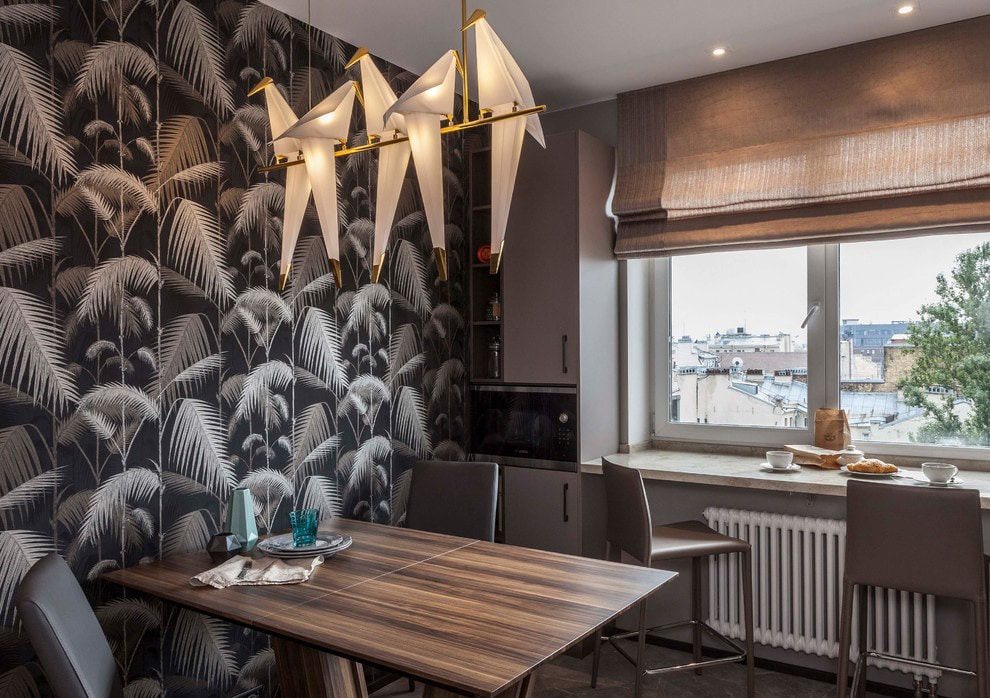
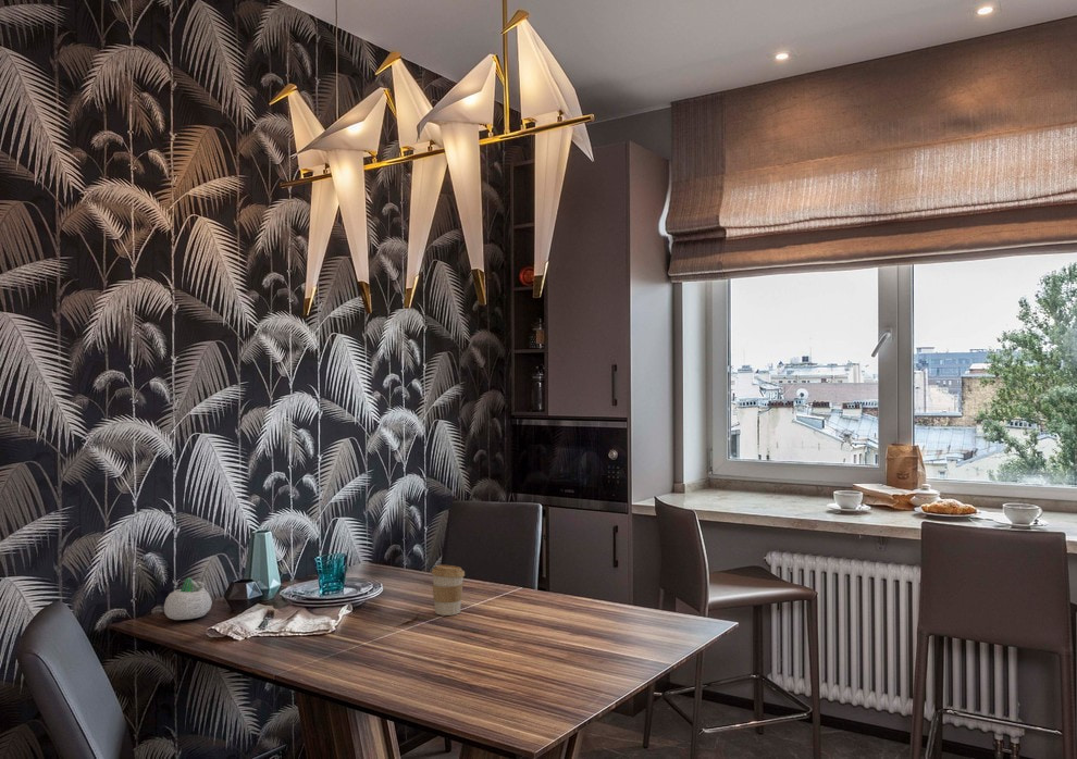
+ coffee cup (447, 588)
+ succulent planter (188, 598)
